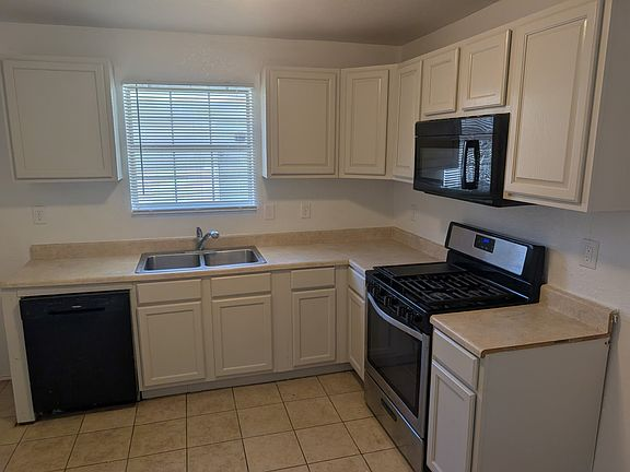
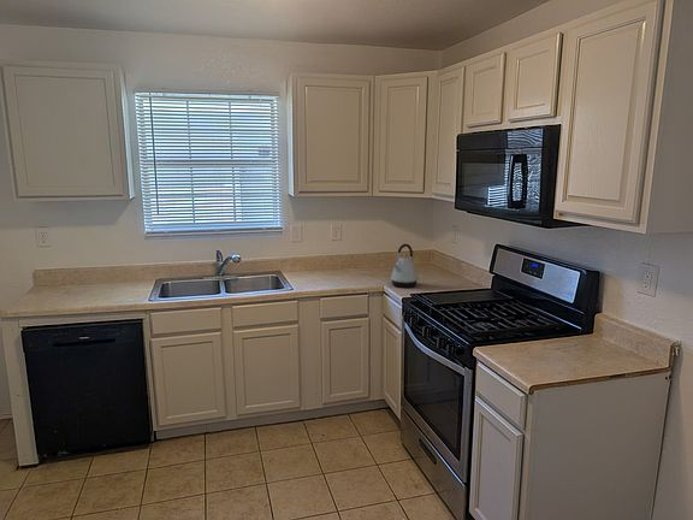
+ kettle (403, 265)
